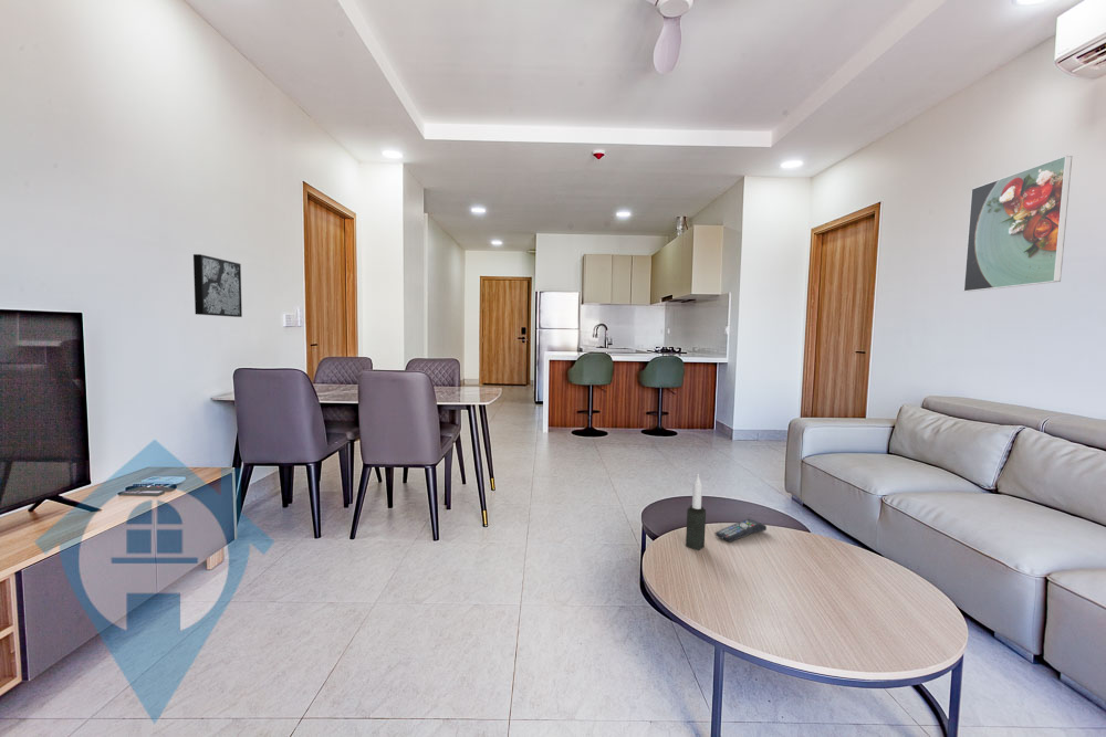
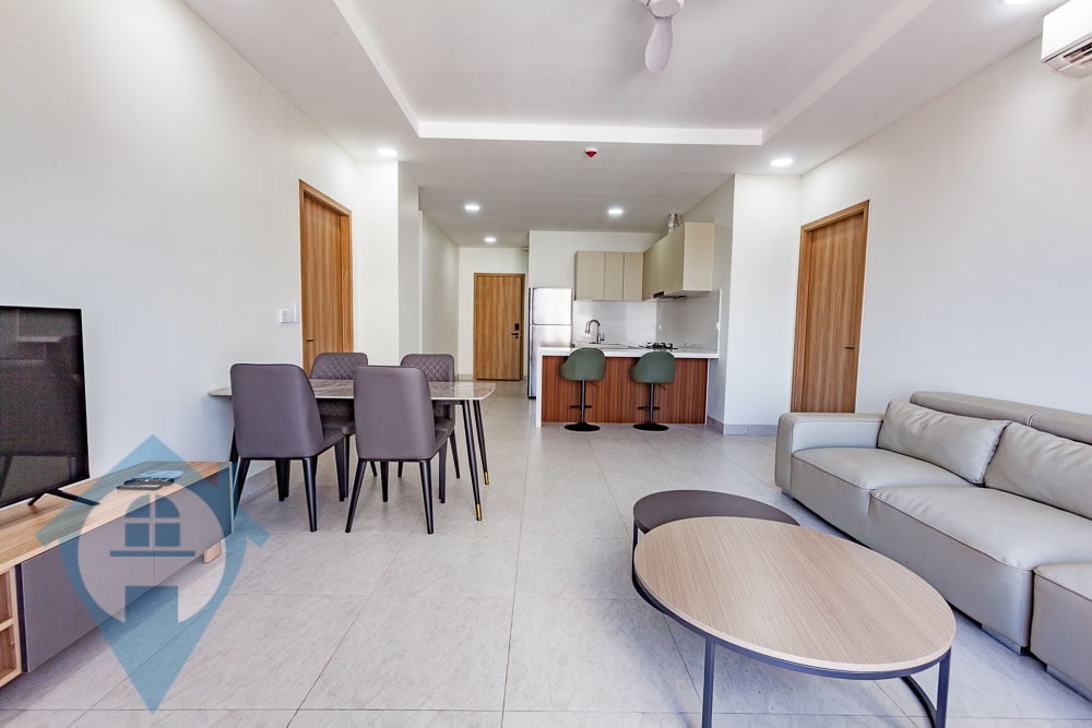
- remote control (741, 529)
- wall art (219, 287)
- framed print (1012, 231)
- candle (696, 509)
